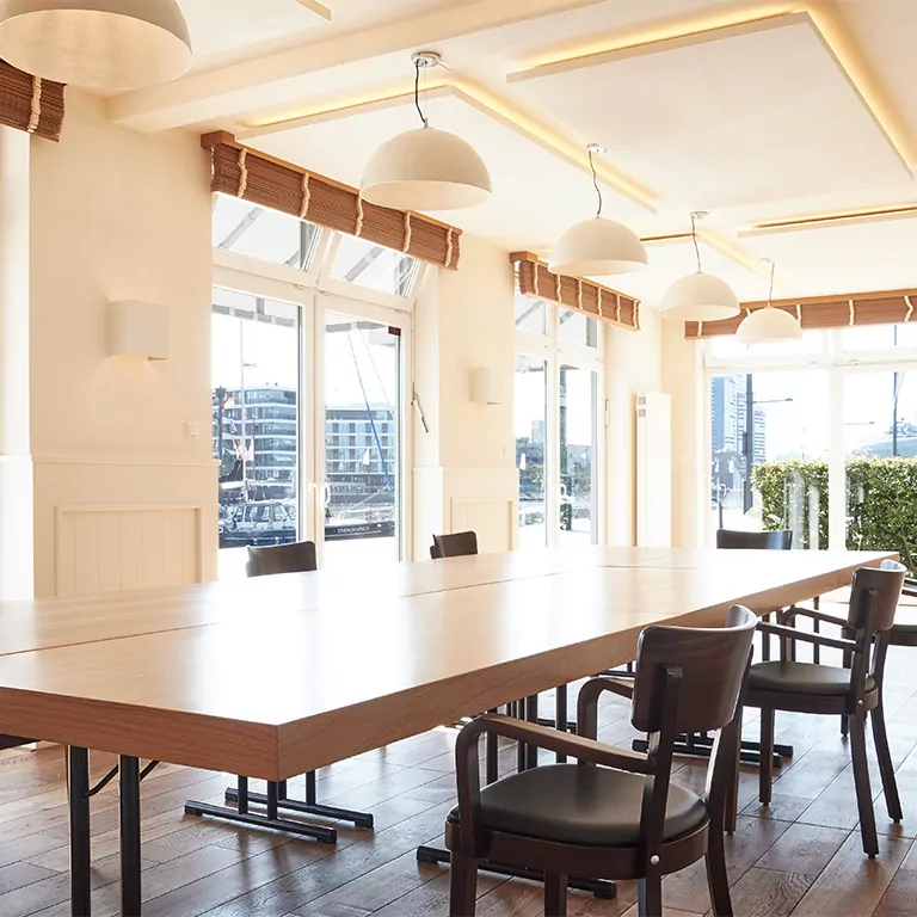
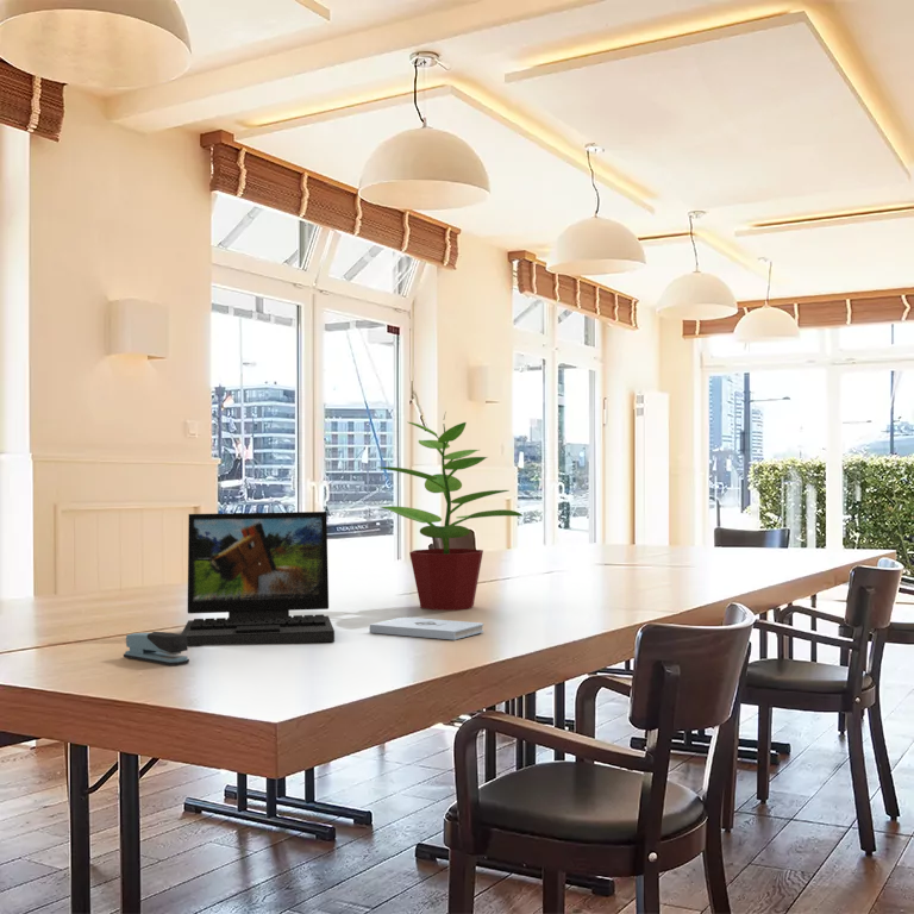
+ potted plant (446, 508)
+ stapler (156, 645)
+ notepad (427, 627)
+ laptop (258, 574)
